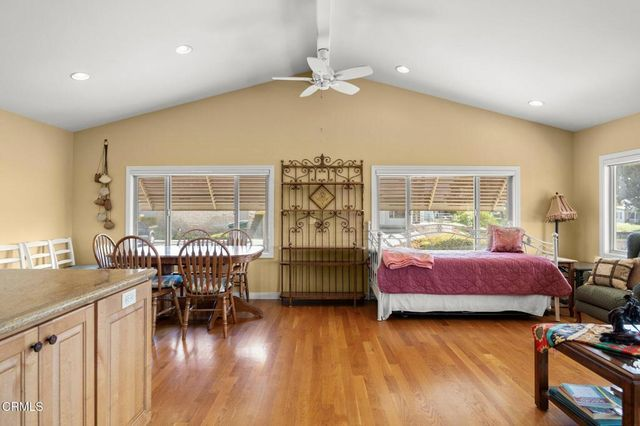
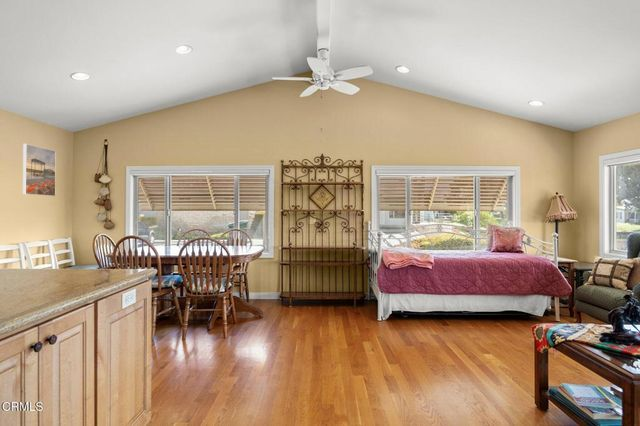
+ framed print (40, 171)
